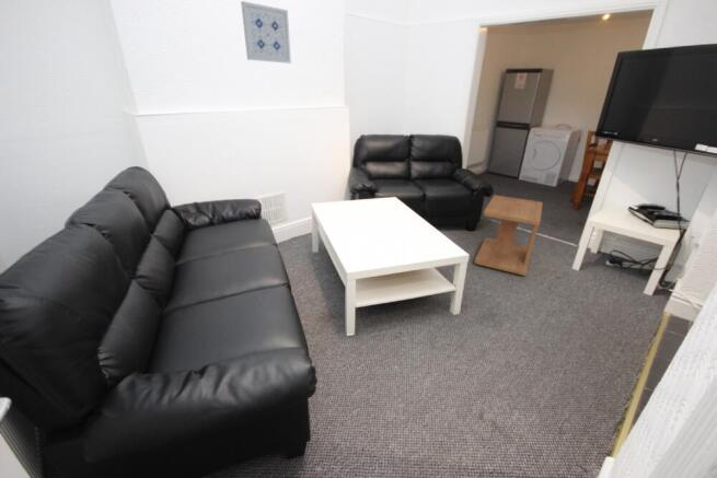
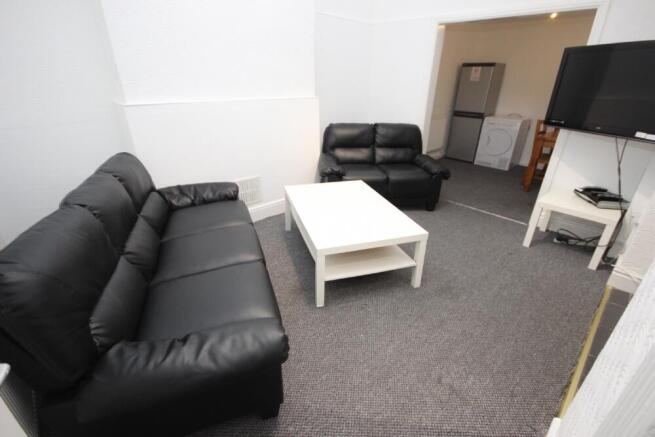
- side table (508, 233)
- wall art (267, 34)
